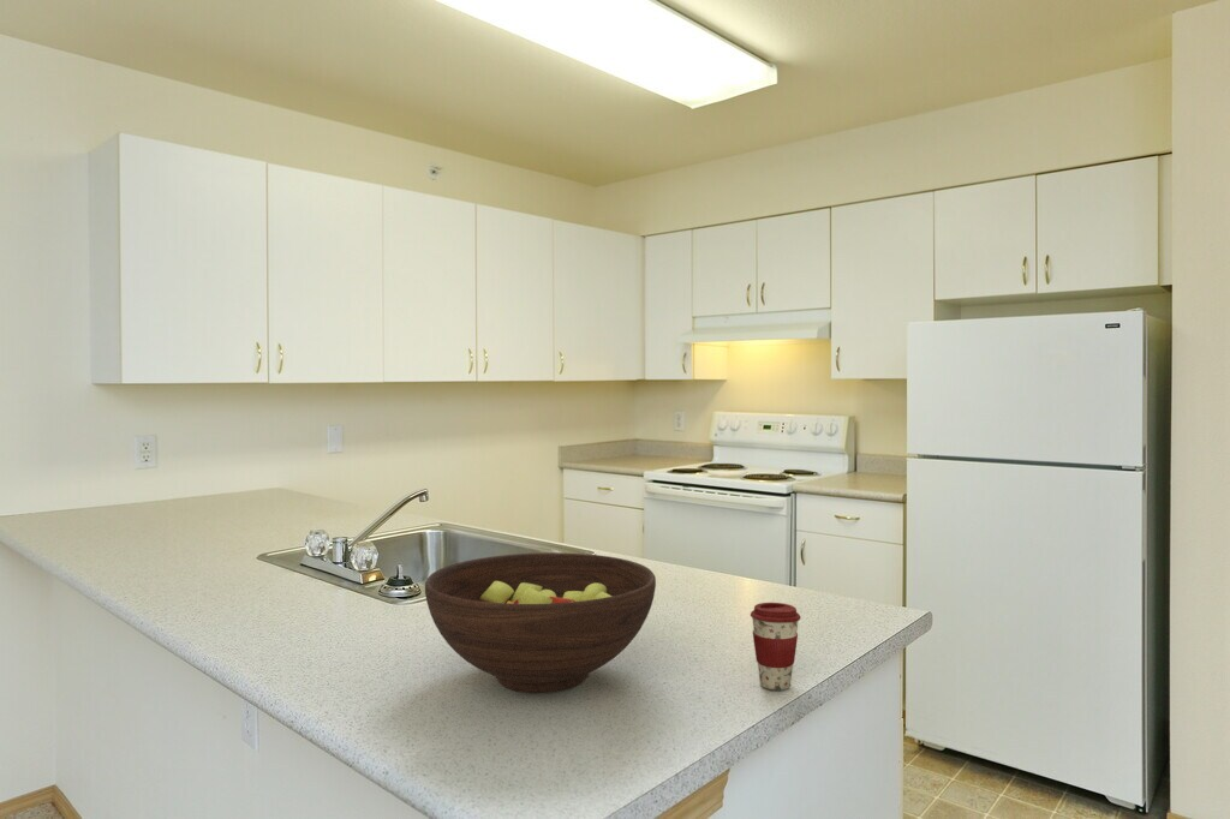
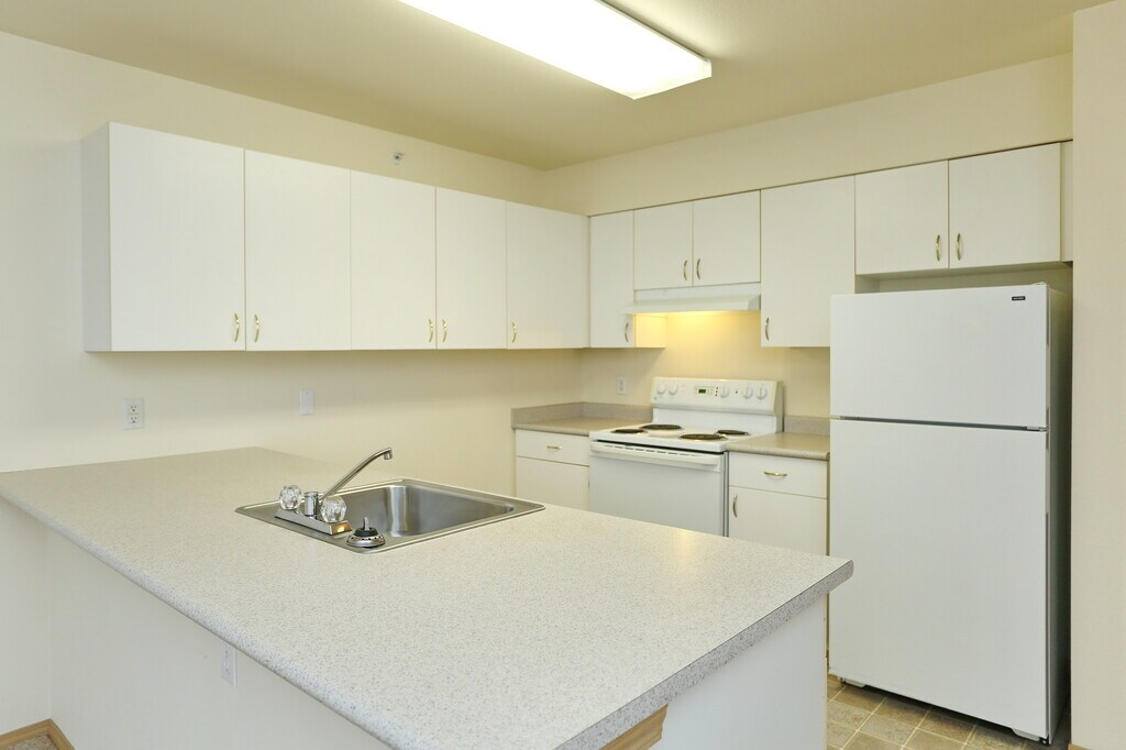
- coffee cup (775, 645)
- fruit bowl (542, 627)
